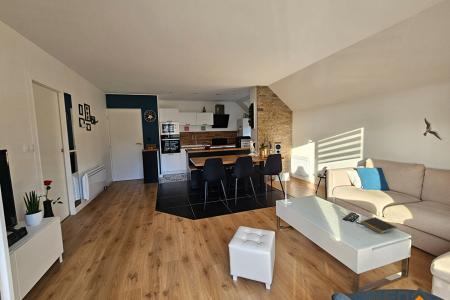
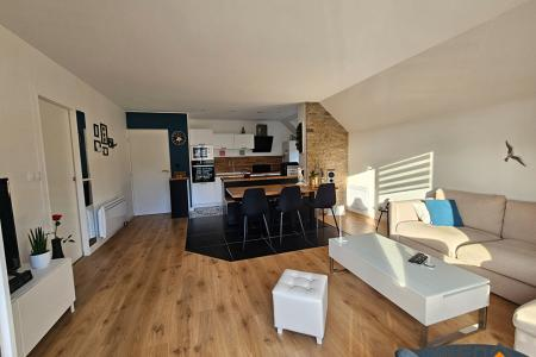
- notepad (377, 224)
